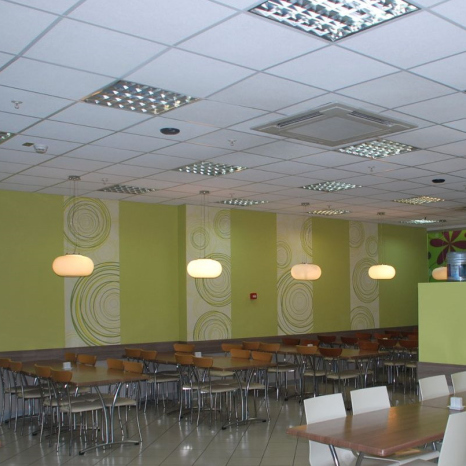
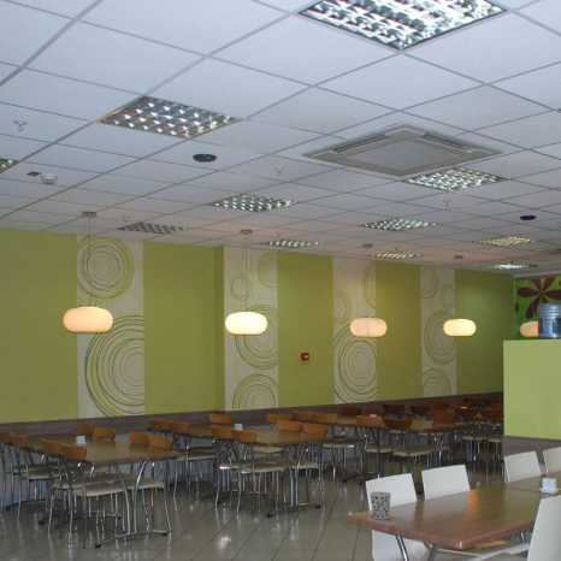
+ cup (380, 506)
